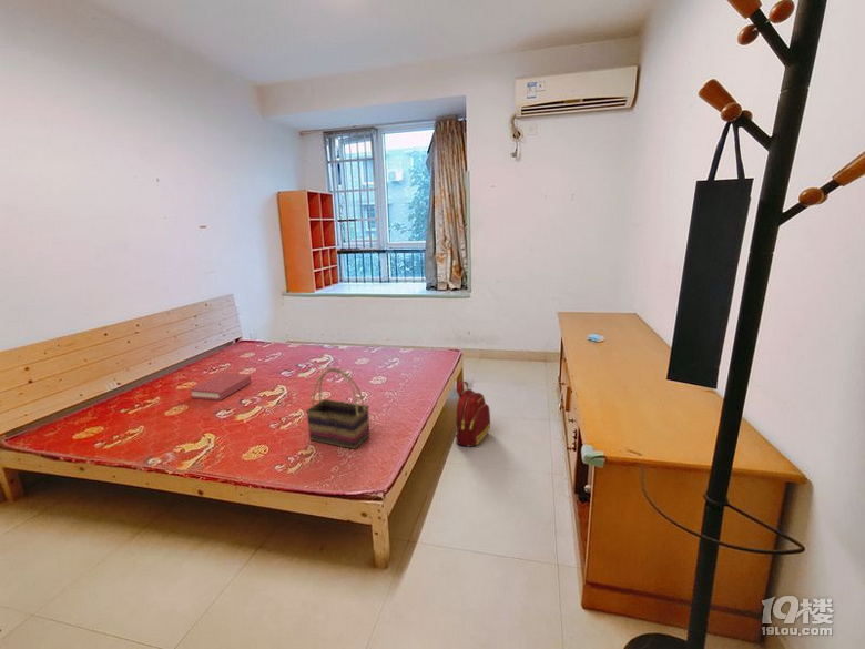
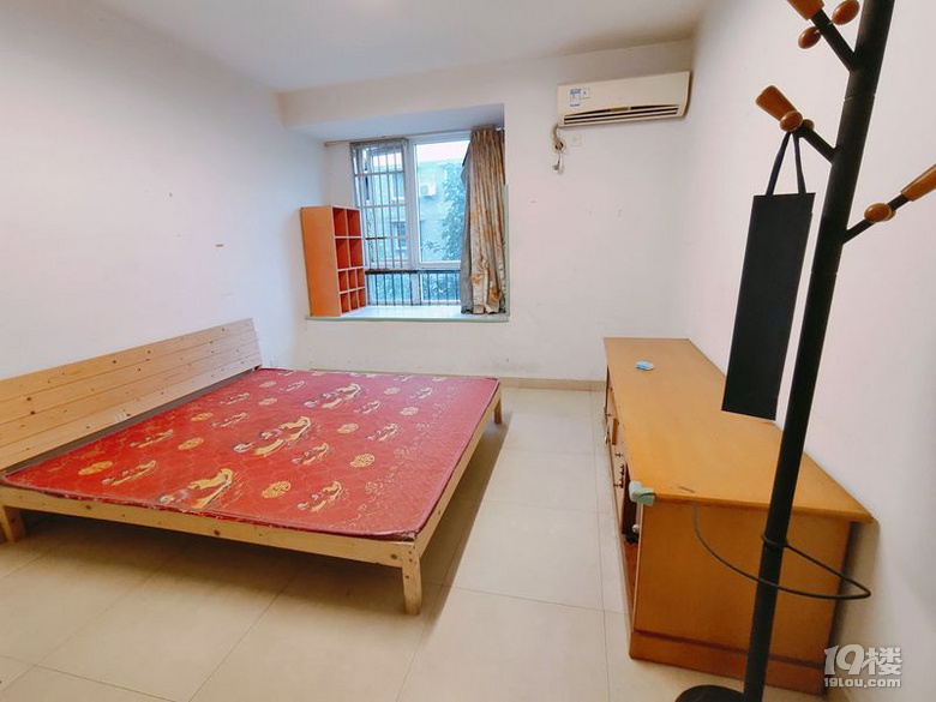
- woven basket (337, 404)
- backpack (471, 410)
- hardback book (222, 385)
